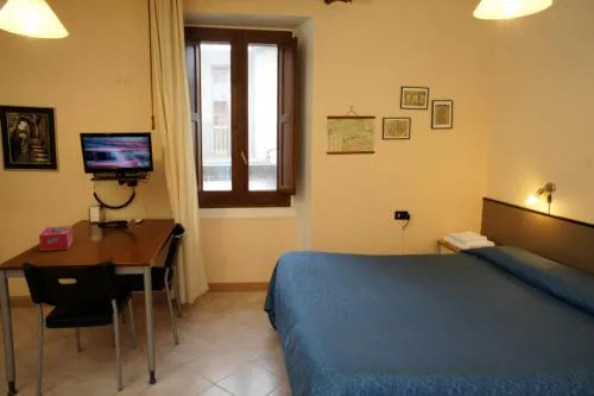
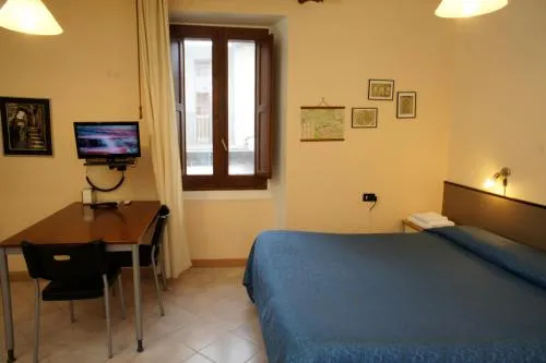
- tissue box (57, 238)
